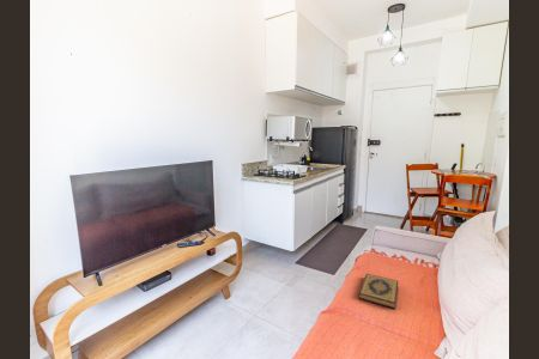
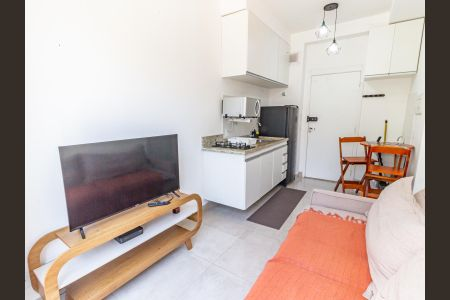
- hardback book (378, 288)
